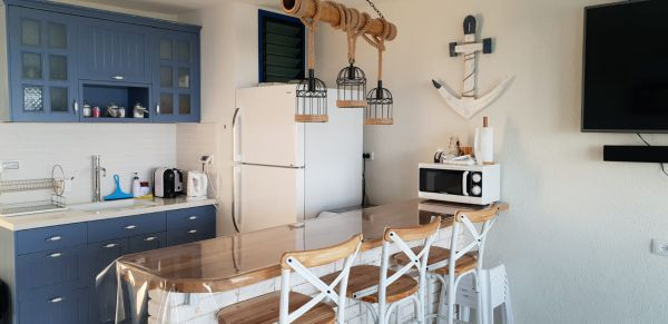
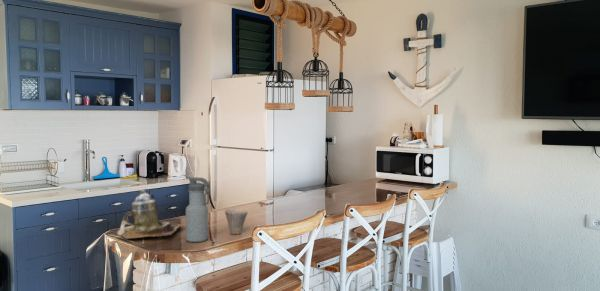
+ teapot (151, 211)
+ cup (236, 221)
+ water bottle (197, 209)
